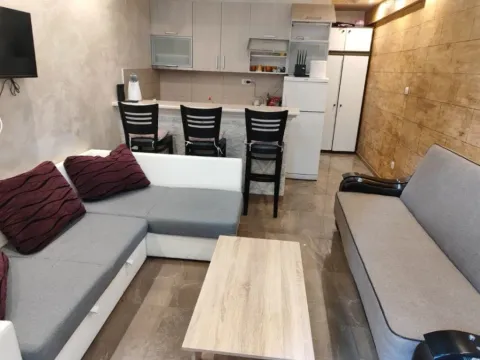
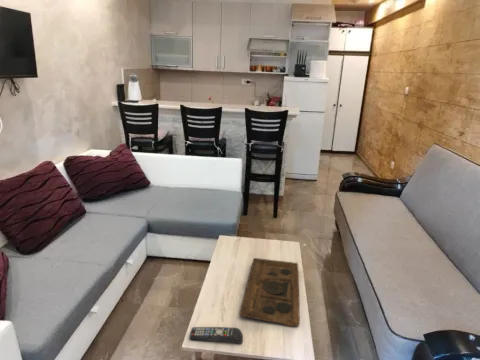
+ remote control (216, 334)
+ decorative tray (272, 286)
